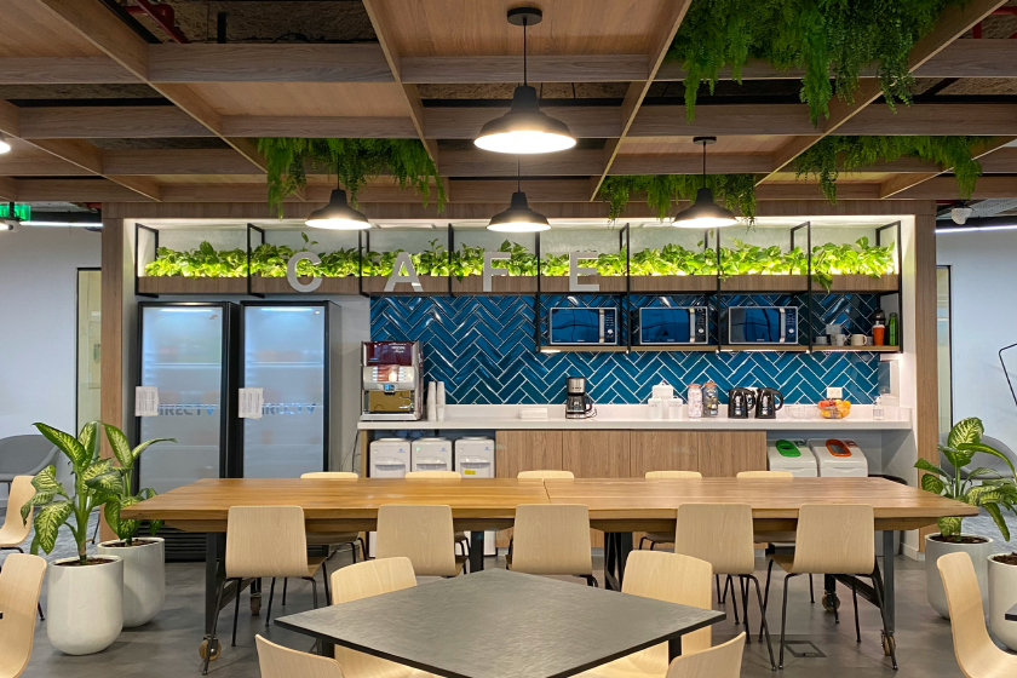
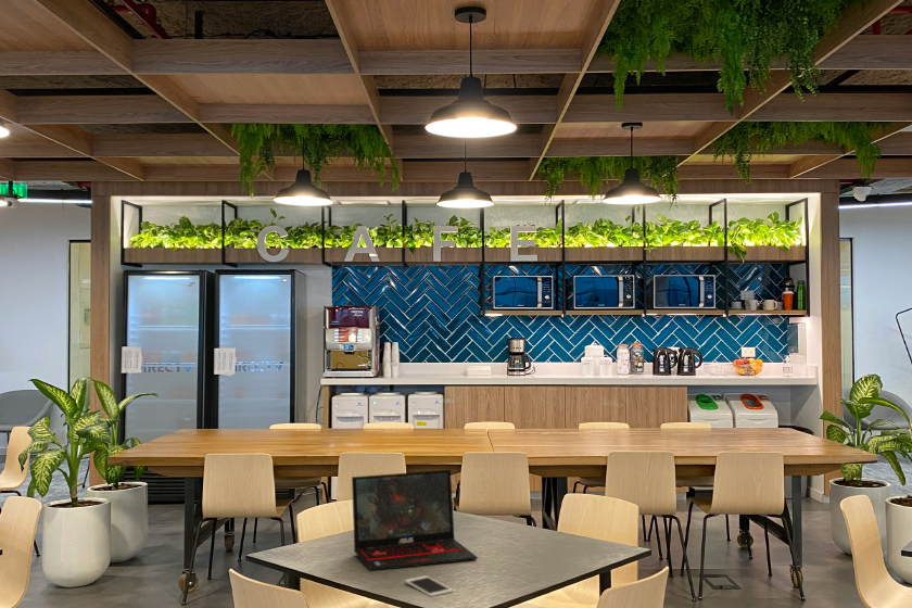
+ laptop (413, 518)
+ cell phone (428, 585)
